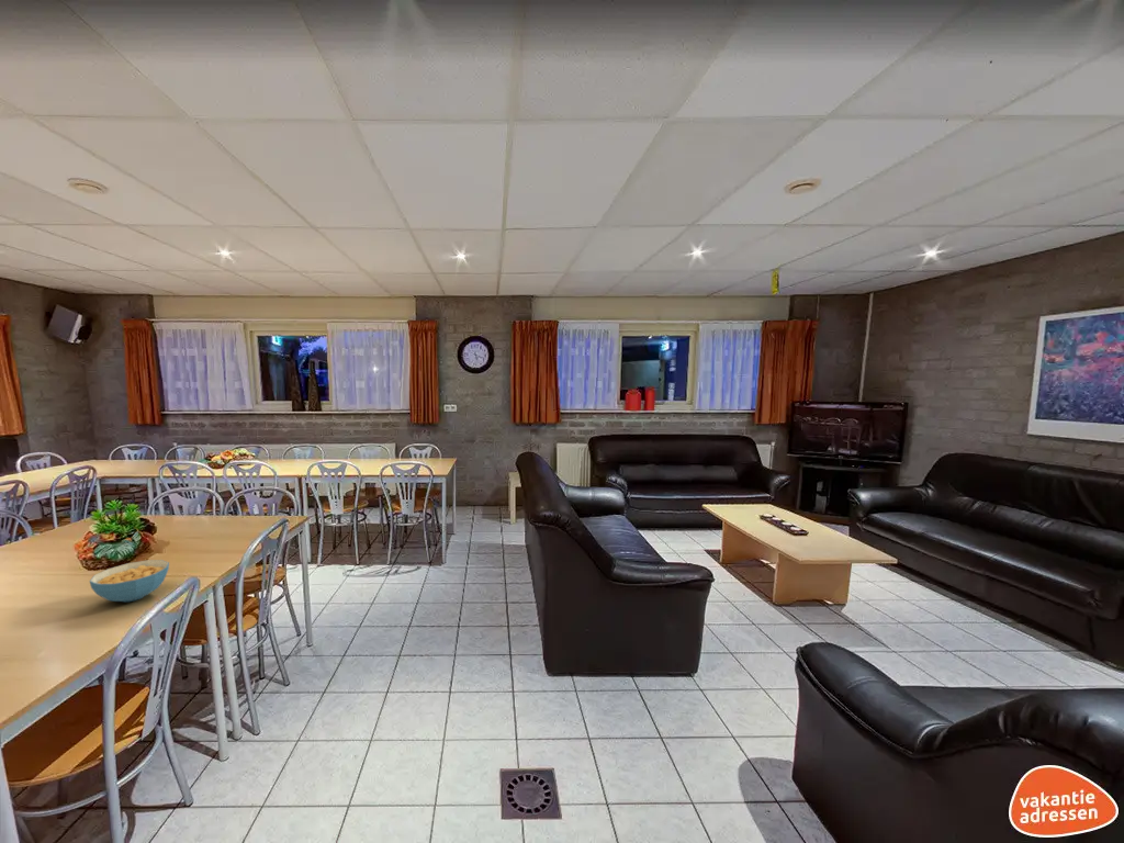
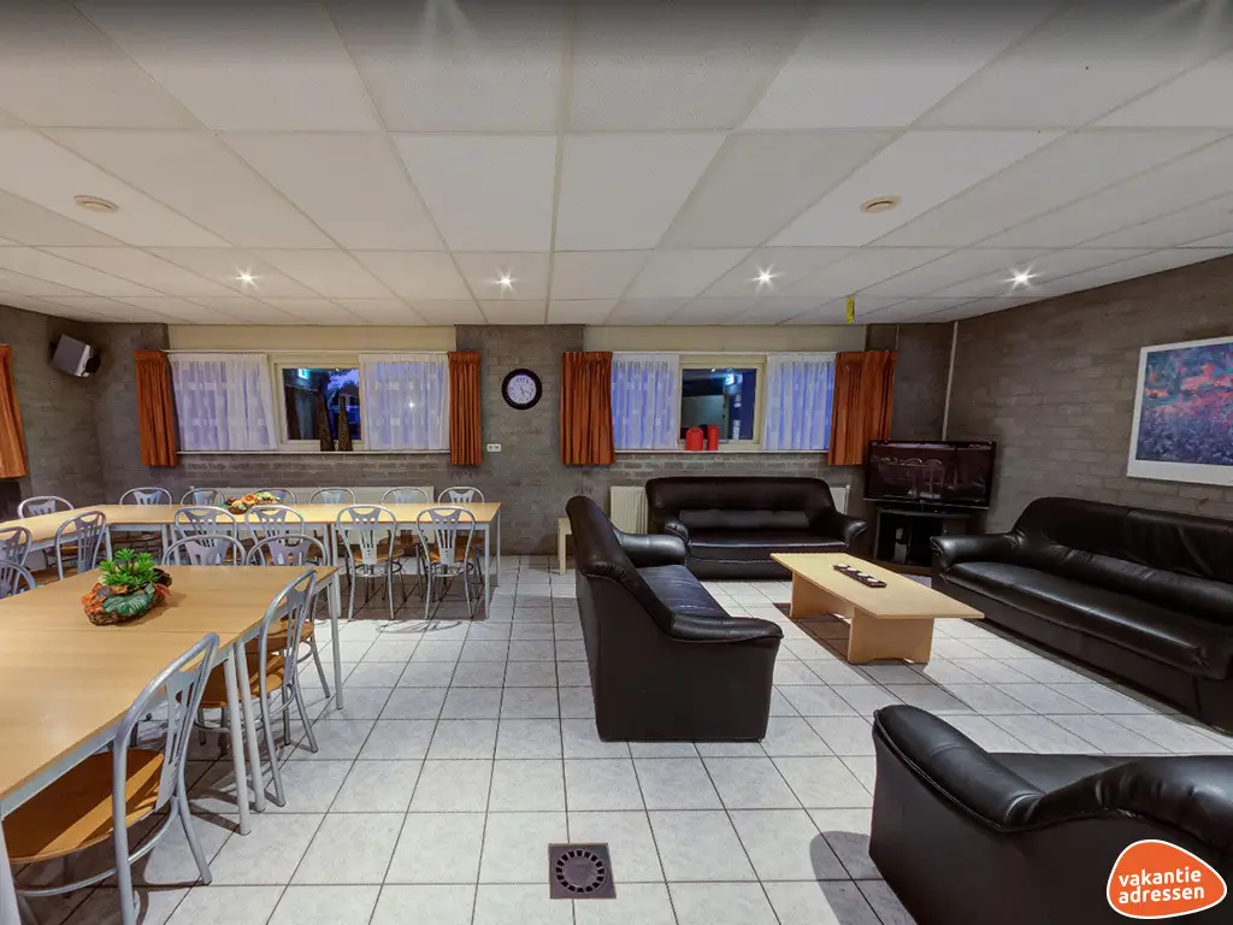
- cereal bowl (132, 584)
